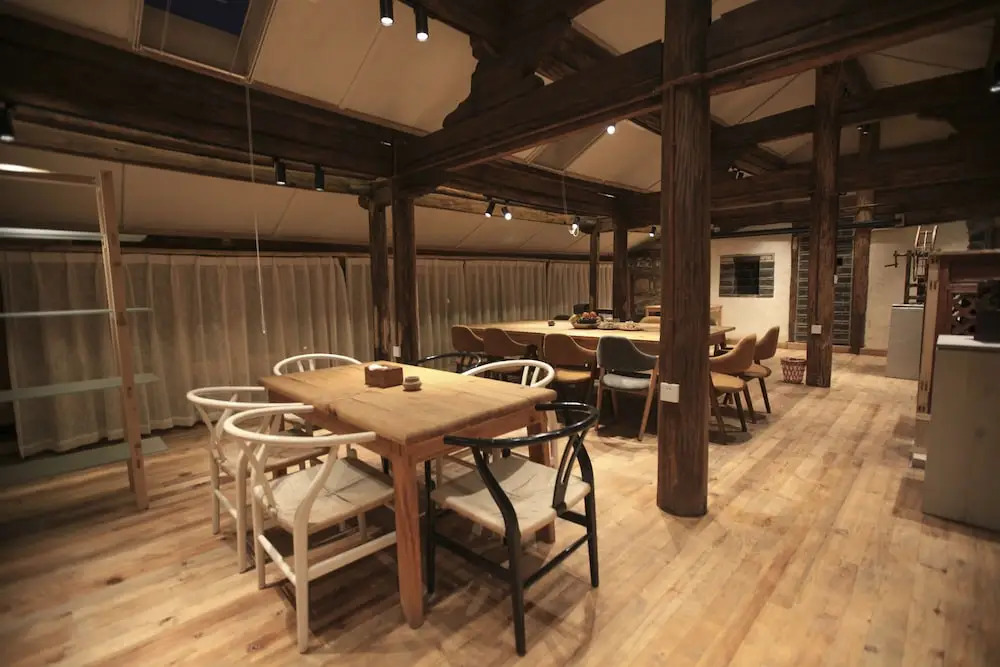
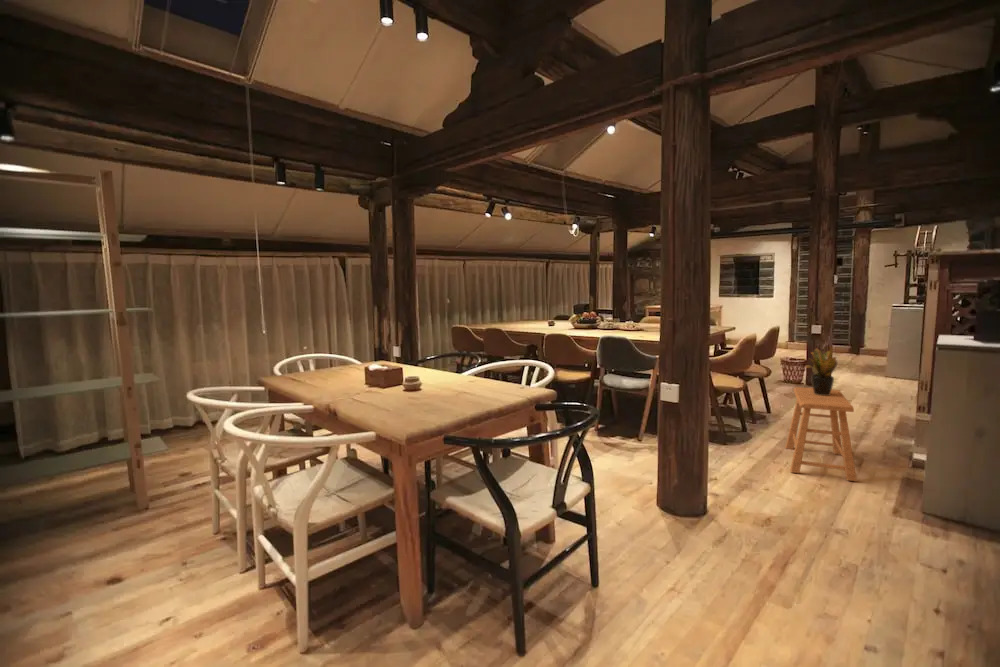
+ stool (818, 430)
+ potted plant (821, 367)
